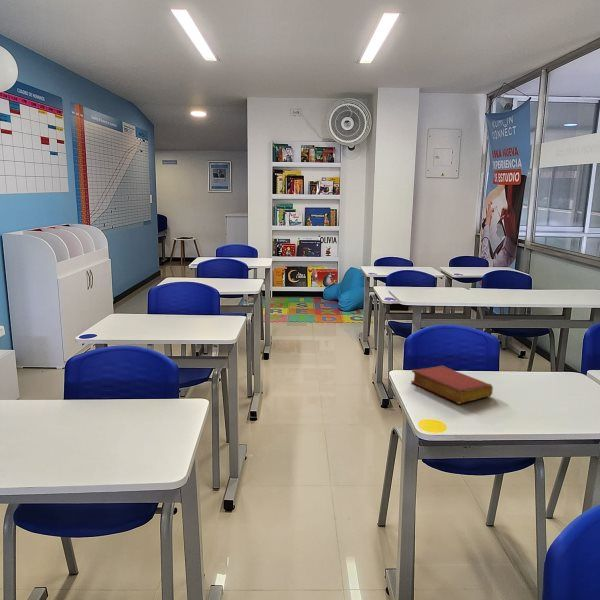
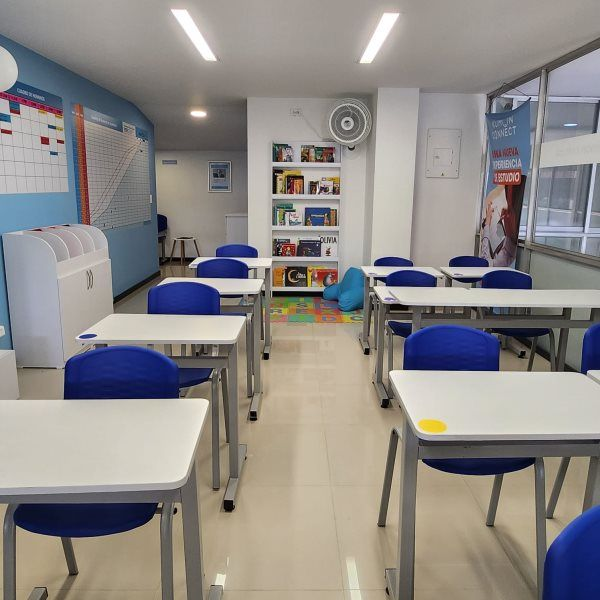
- book (451, 382)
